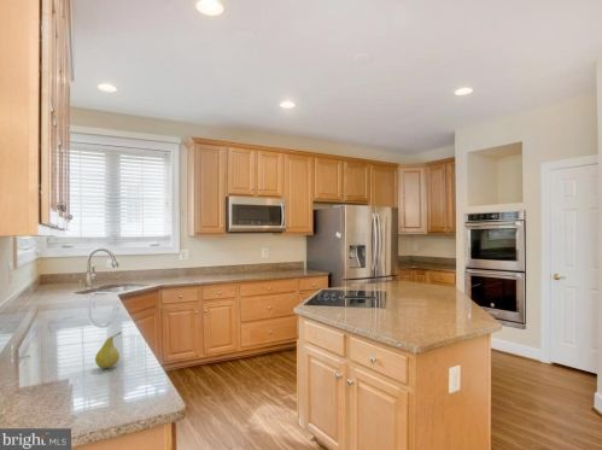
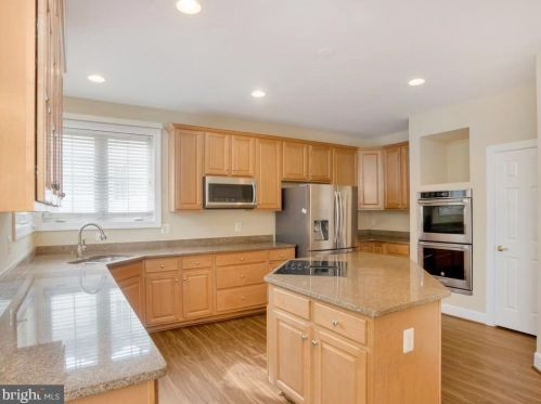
- fruit (109, 349)
